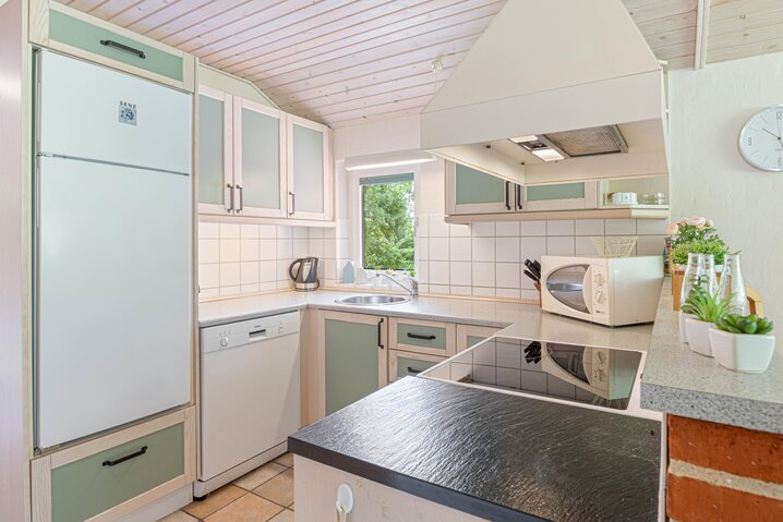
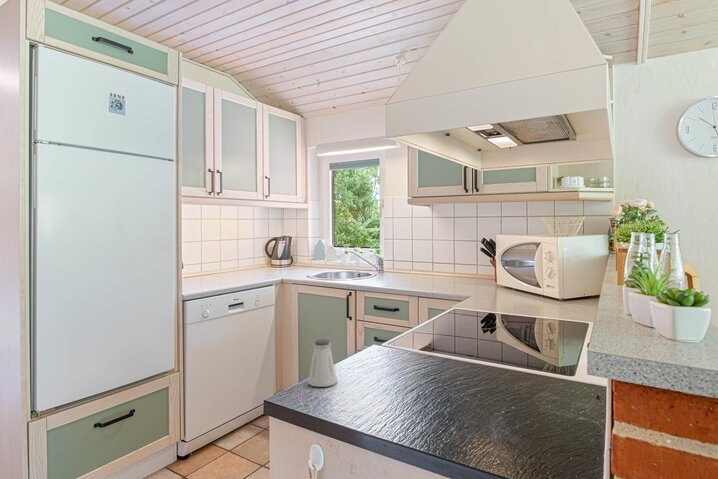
+ saltshaker (322, 361)
